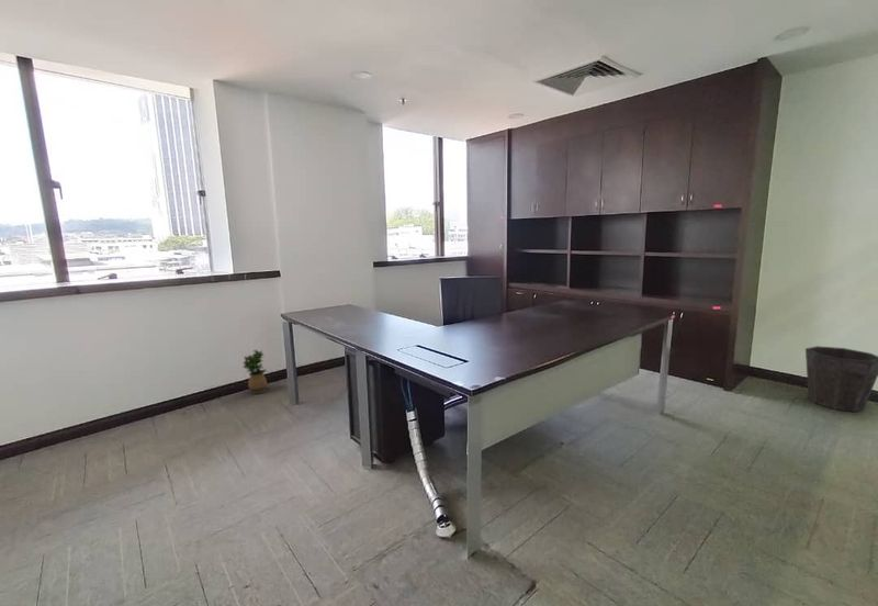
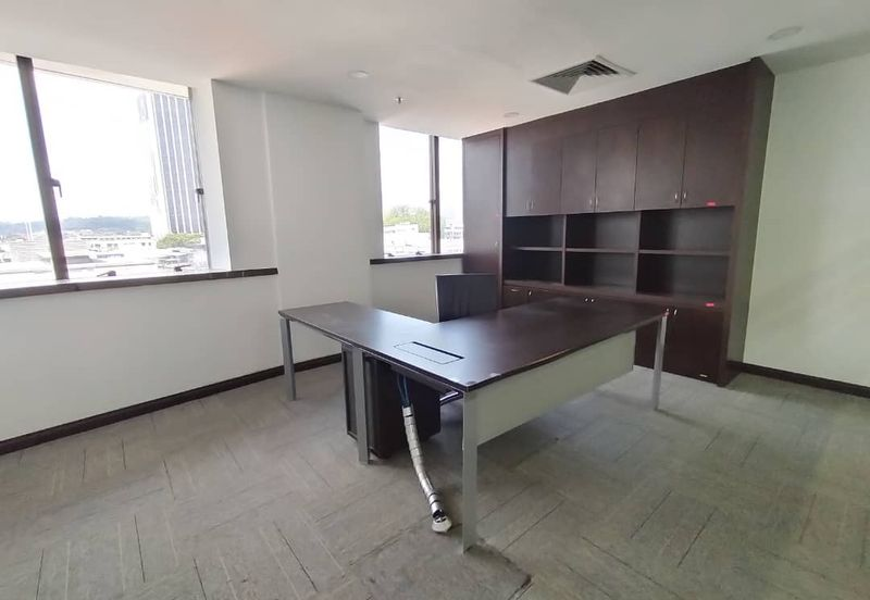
- waste bin (838, 378)
- potted plant (254, 371)
